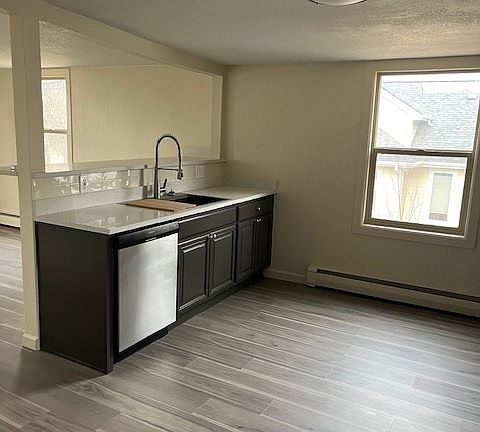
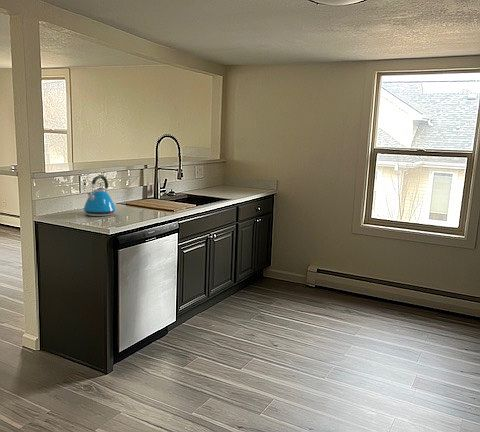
+ kettle (100, 194)
